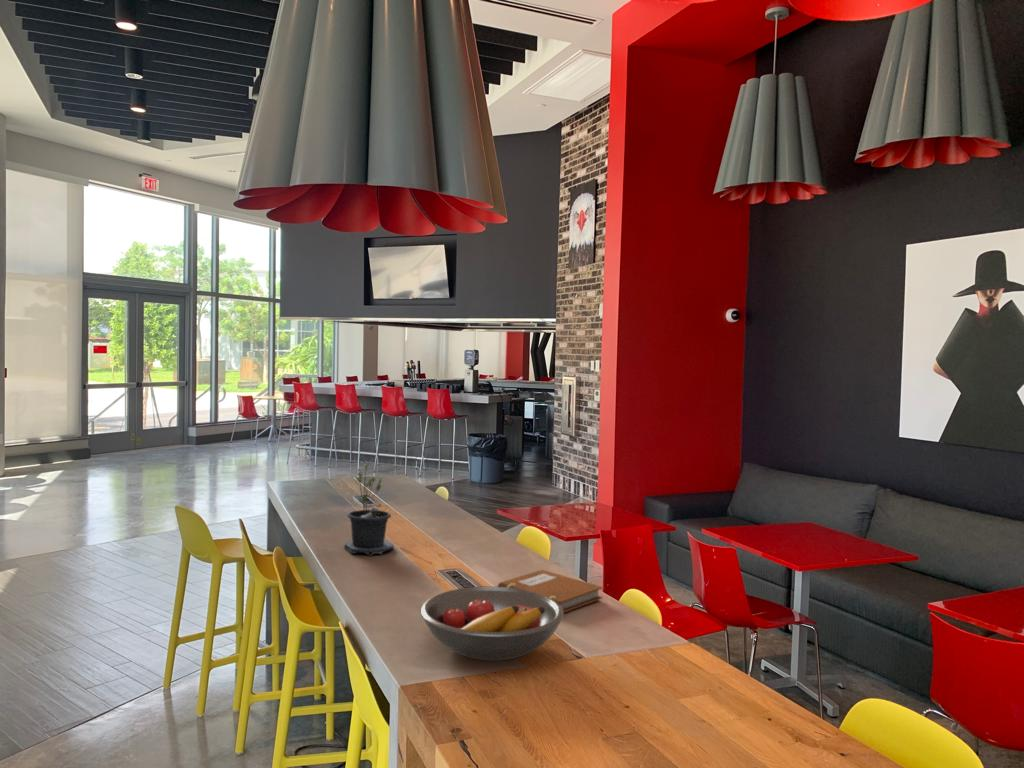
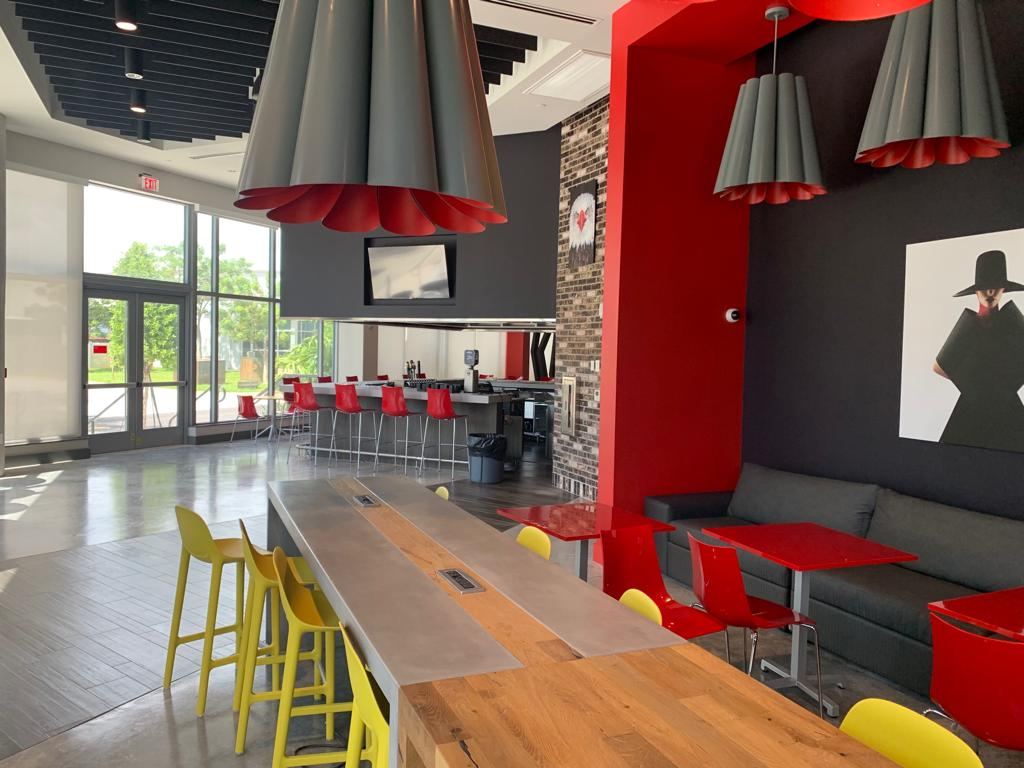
- notebook (547, 590)
- potted plant (369, 506)
- fruit bowl (491, 622)
